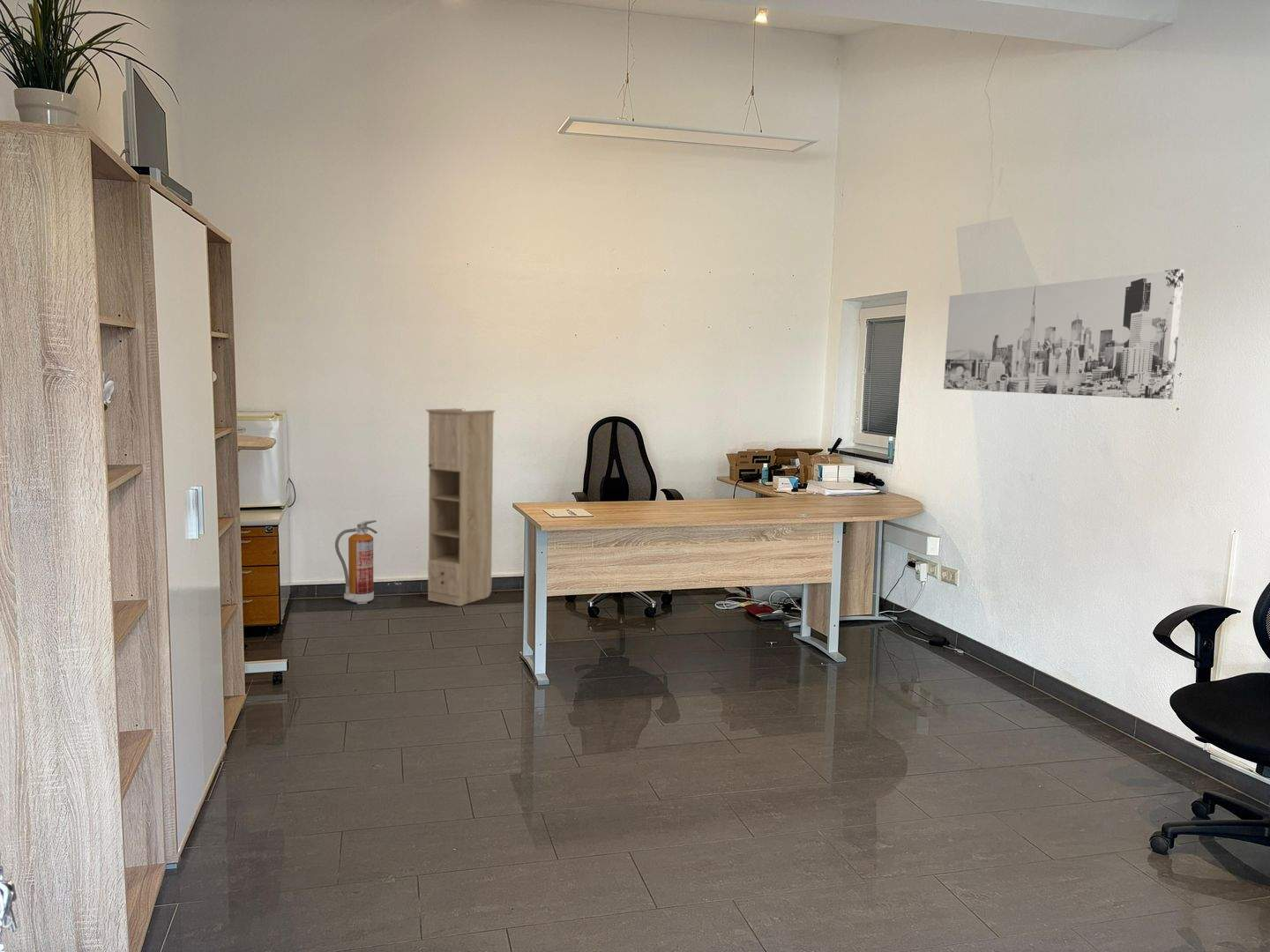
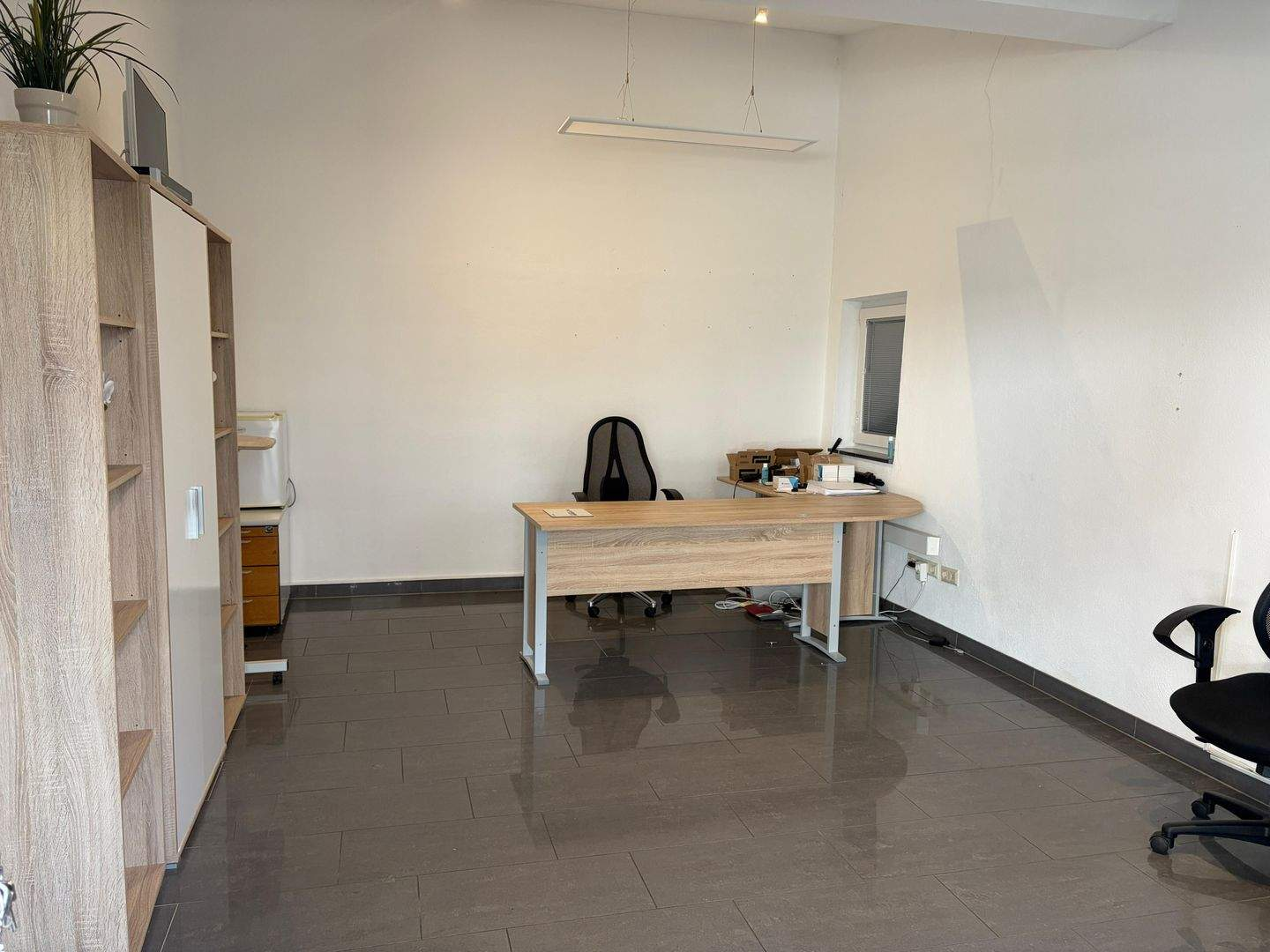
- wall art (1043, 339)
- fire extinguisher (356, 562)
- storage cabinet (459, 505)
